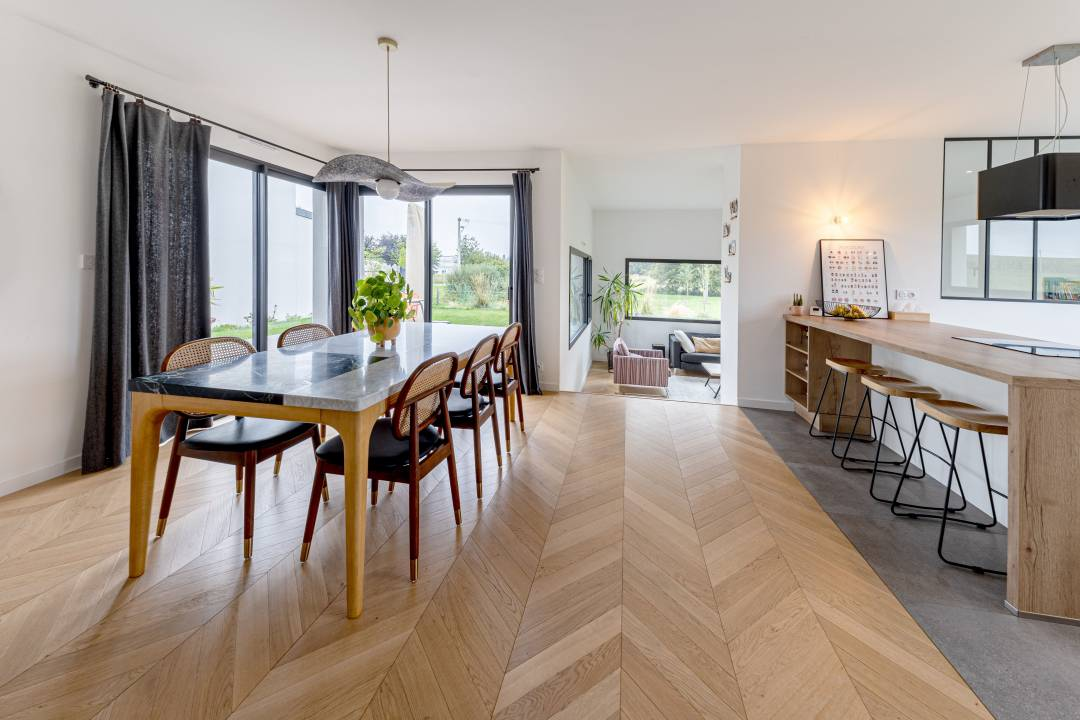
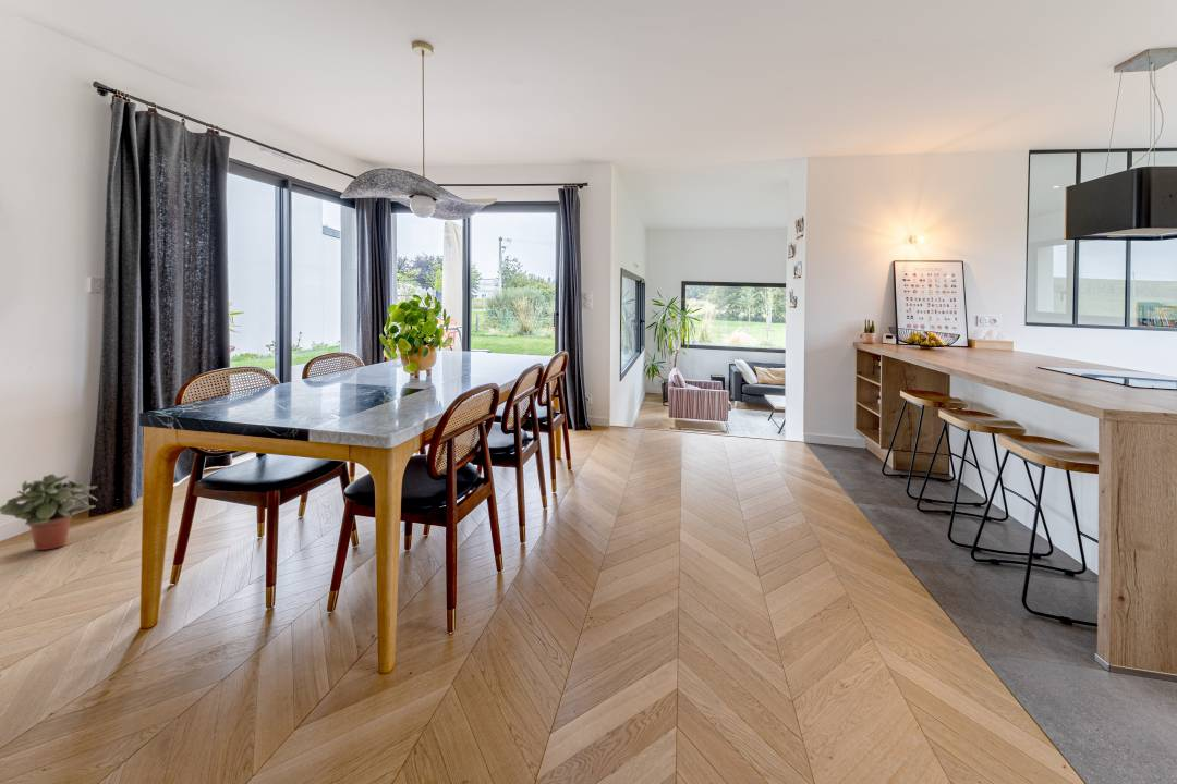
+ potted plant (50, 510)
